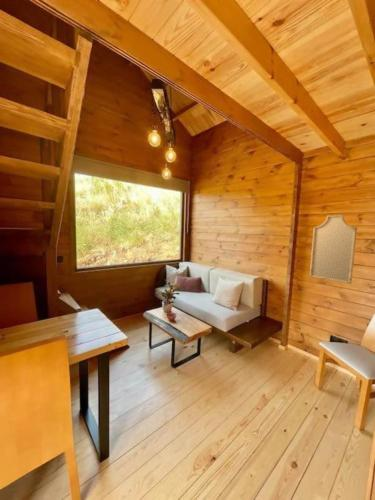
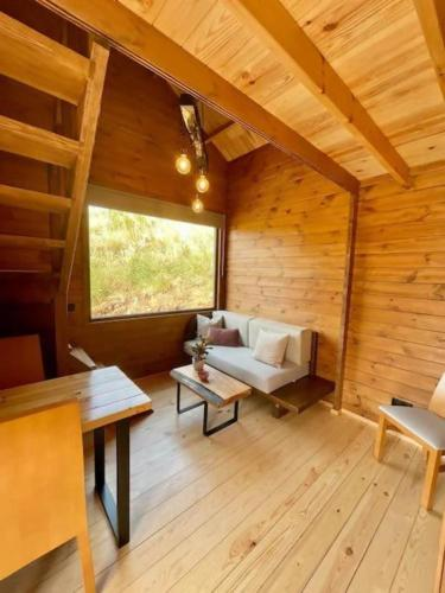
- home mirror (332, 248)
